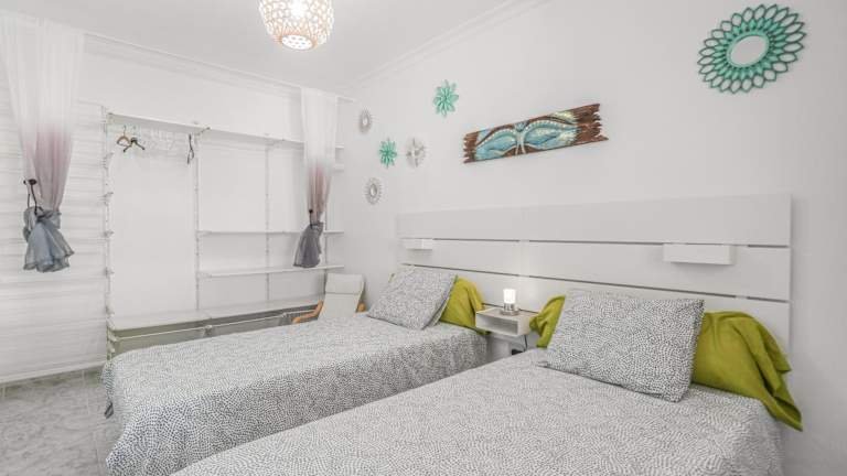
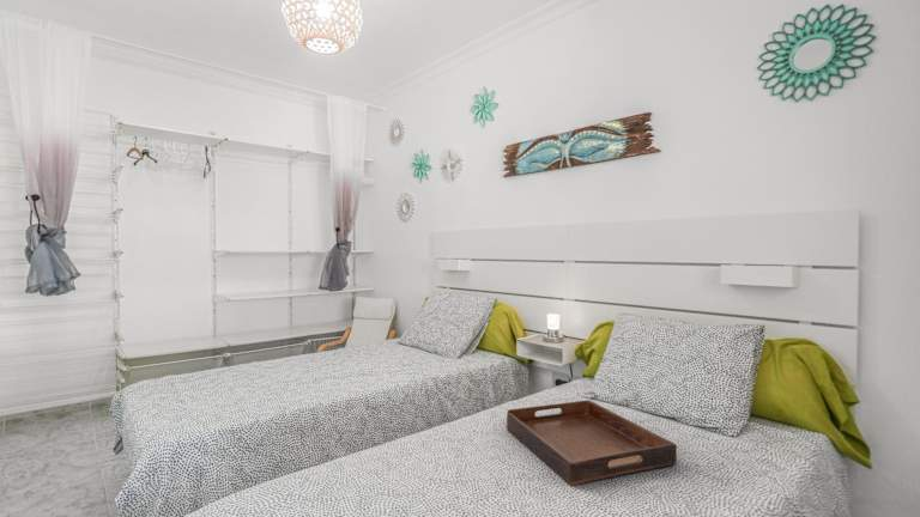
+ serving tray (581, 434)
